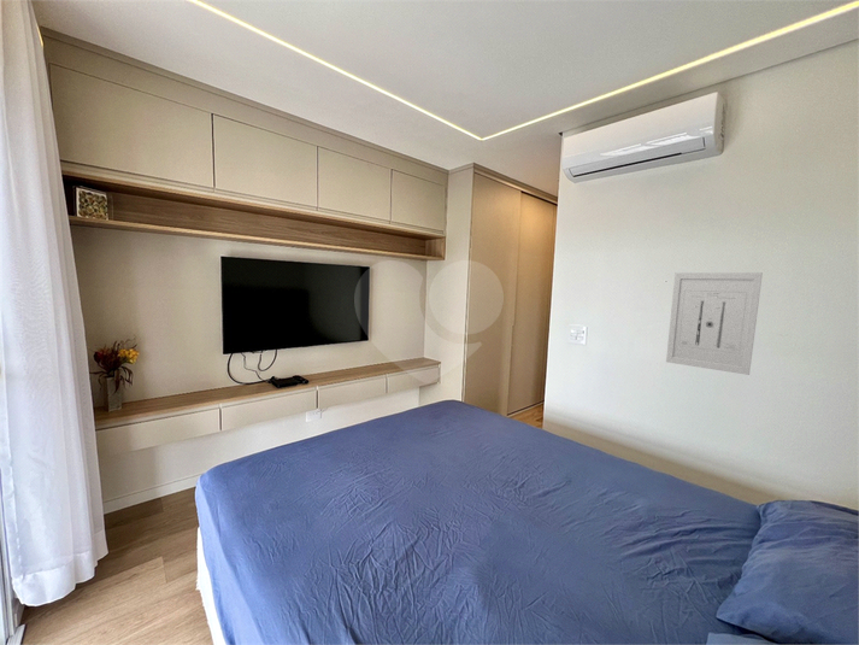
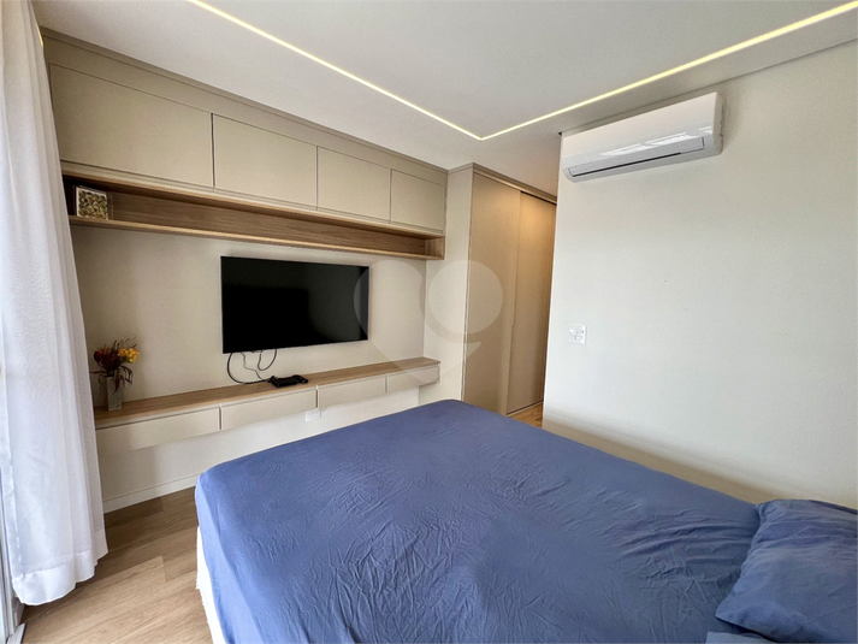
- wall art (710, 321)
